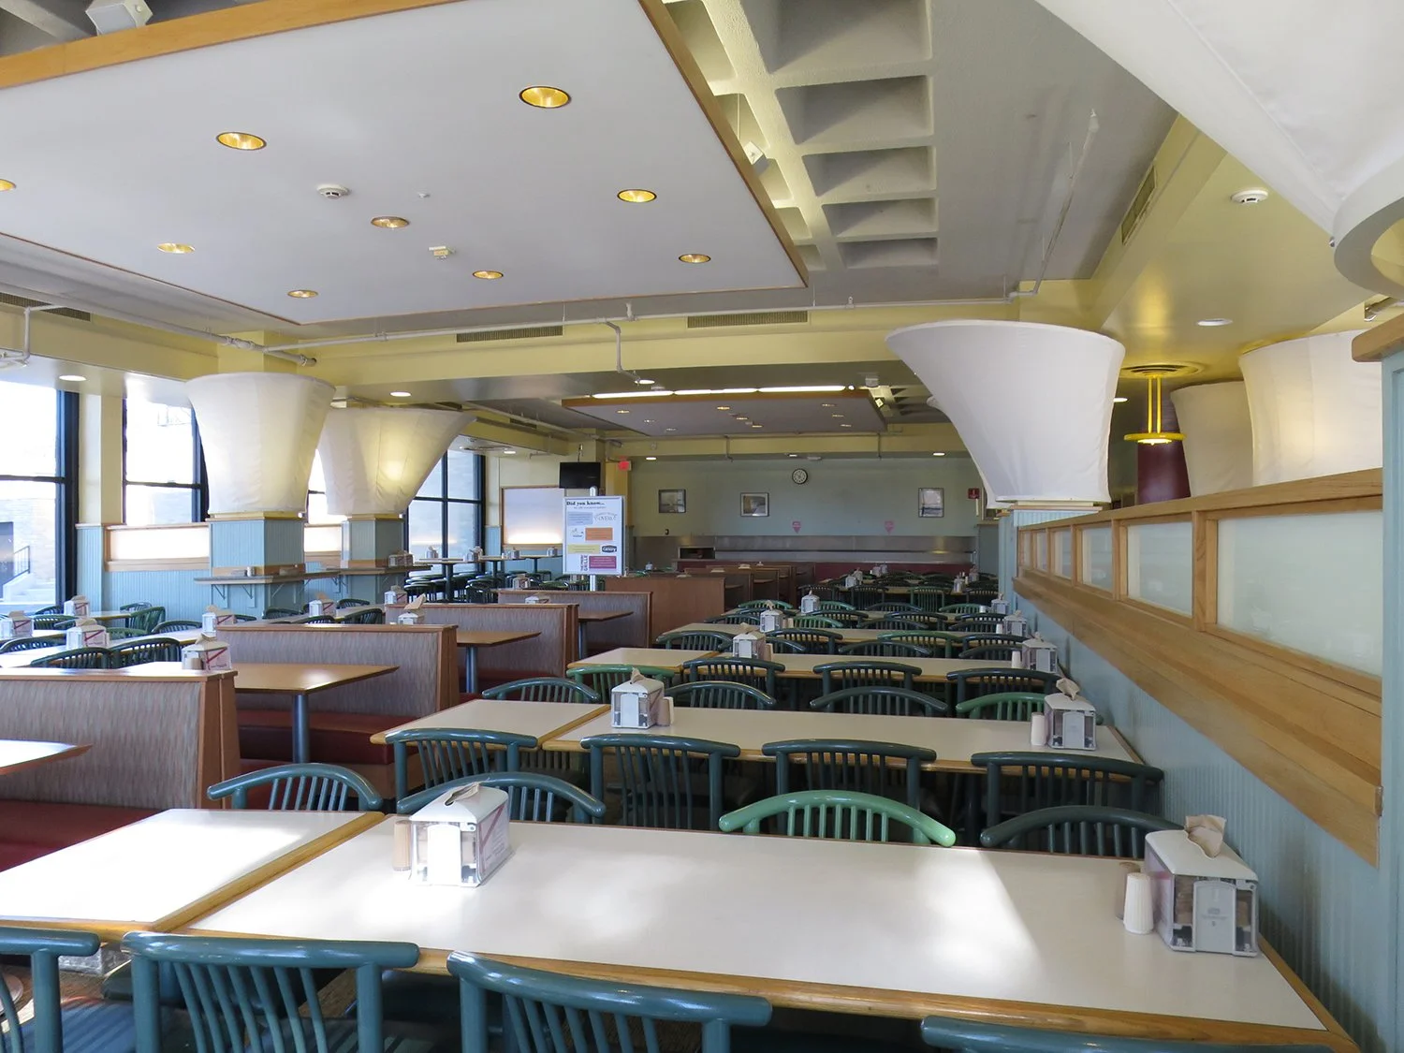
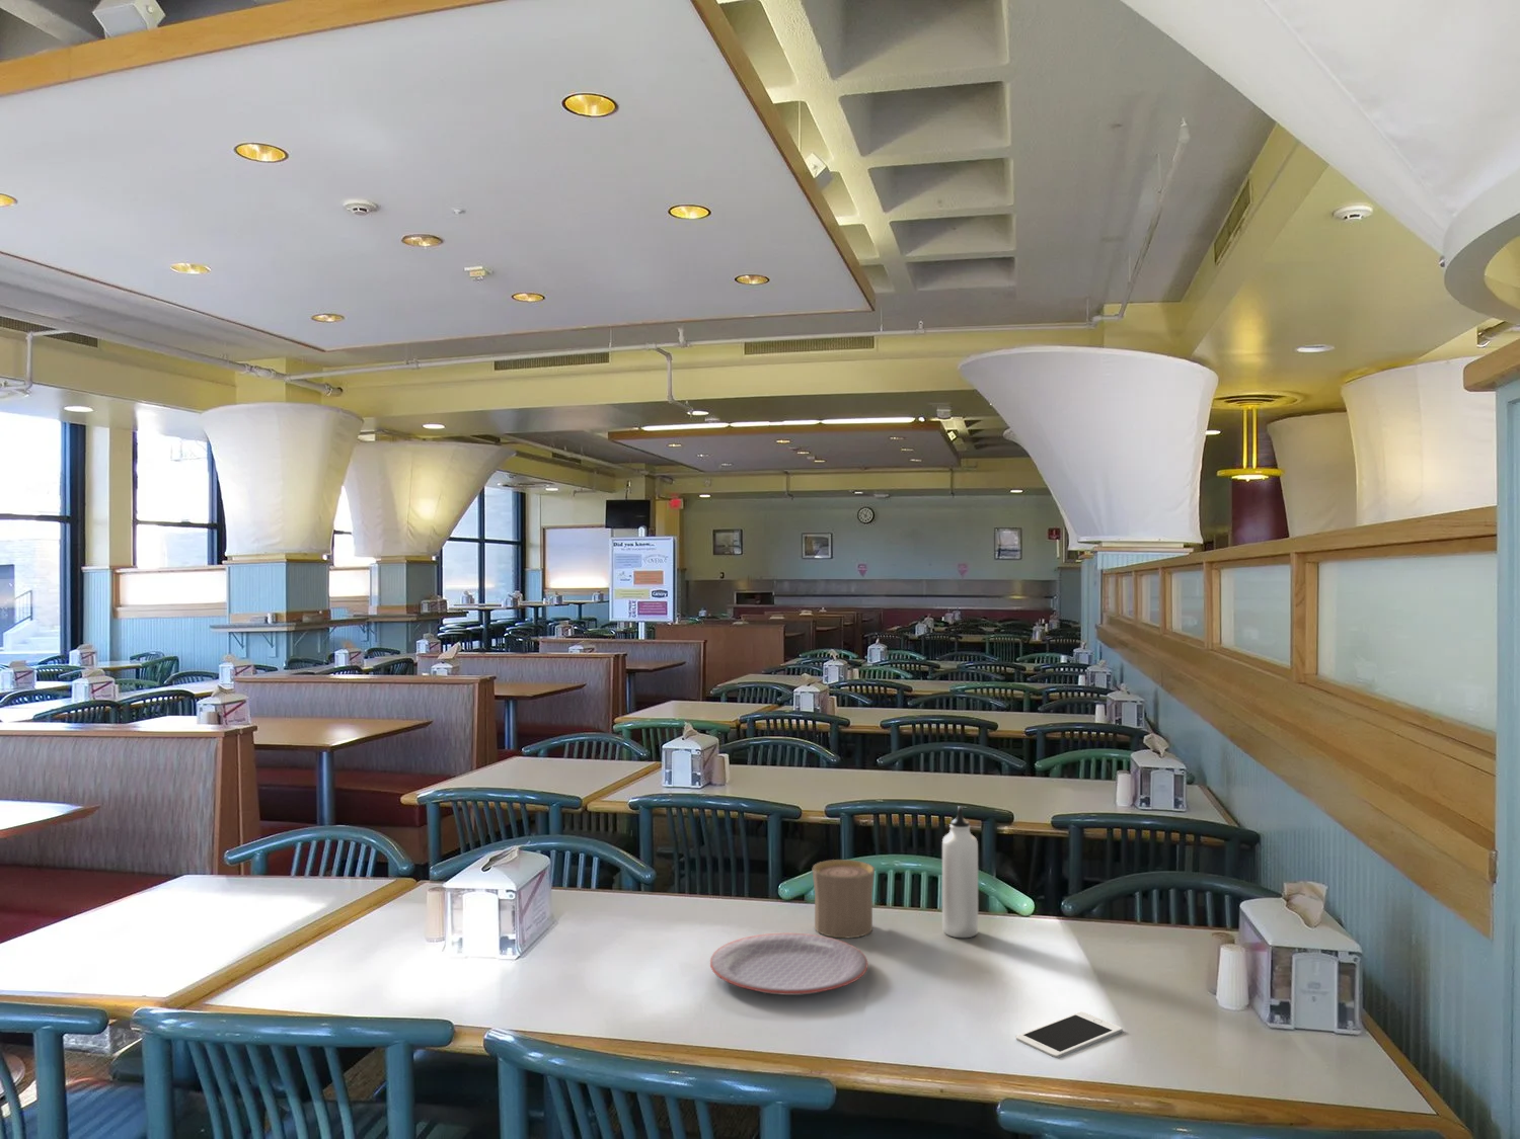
+ cell phone (1069, 1034)
+ plate (789, 966)
+ water bottle (960, 870)
+ cup (843, 897)
